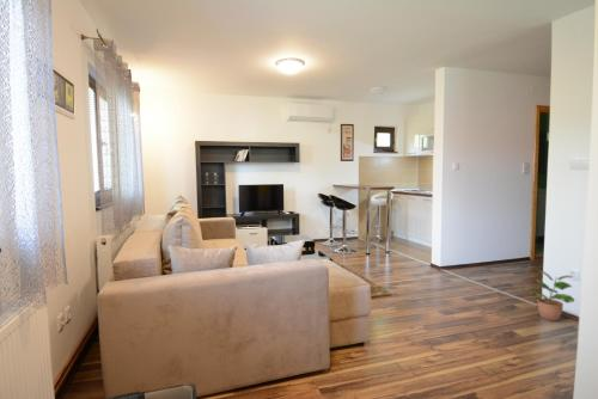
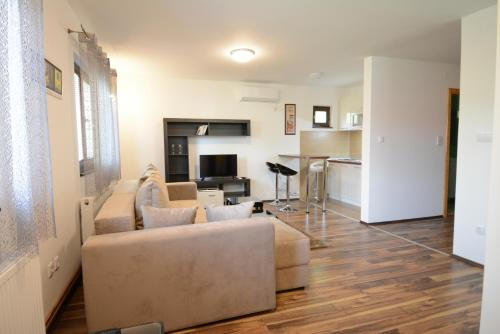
- potted plant (553, 295)
